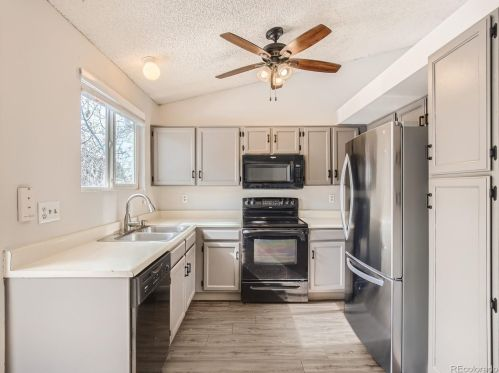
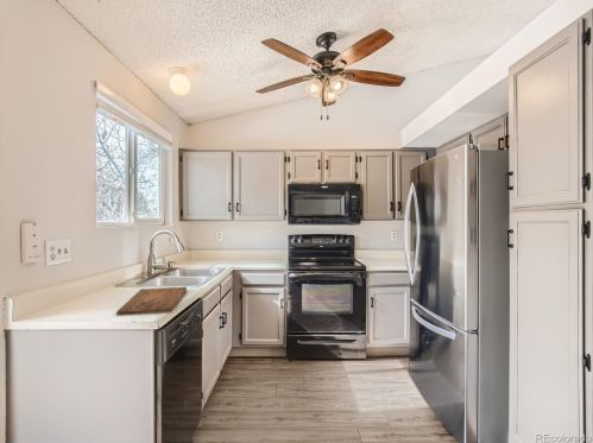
+ cutting board (156, 298)
